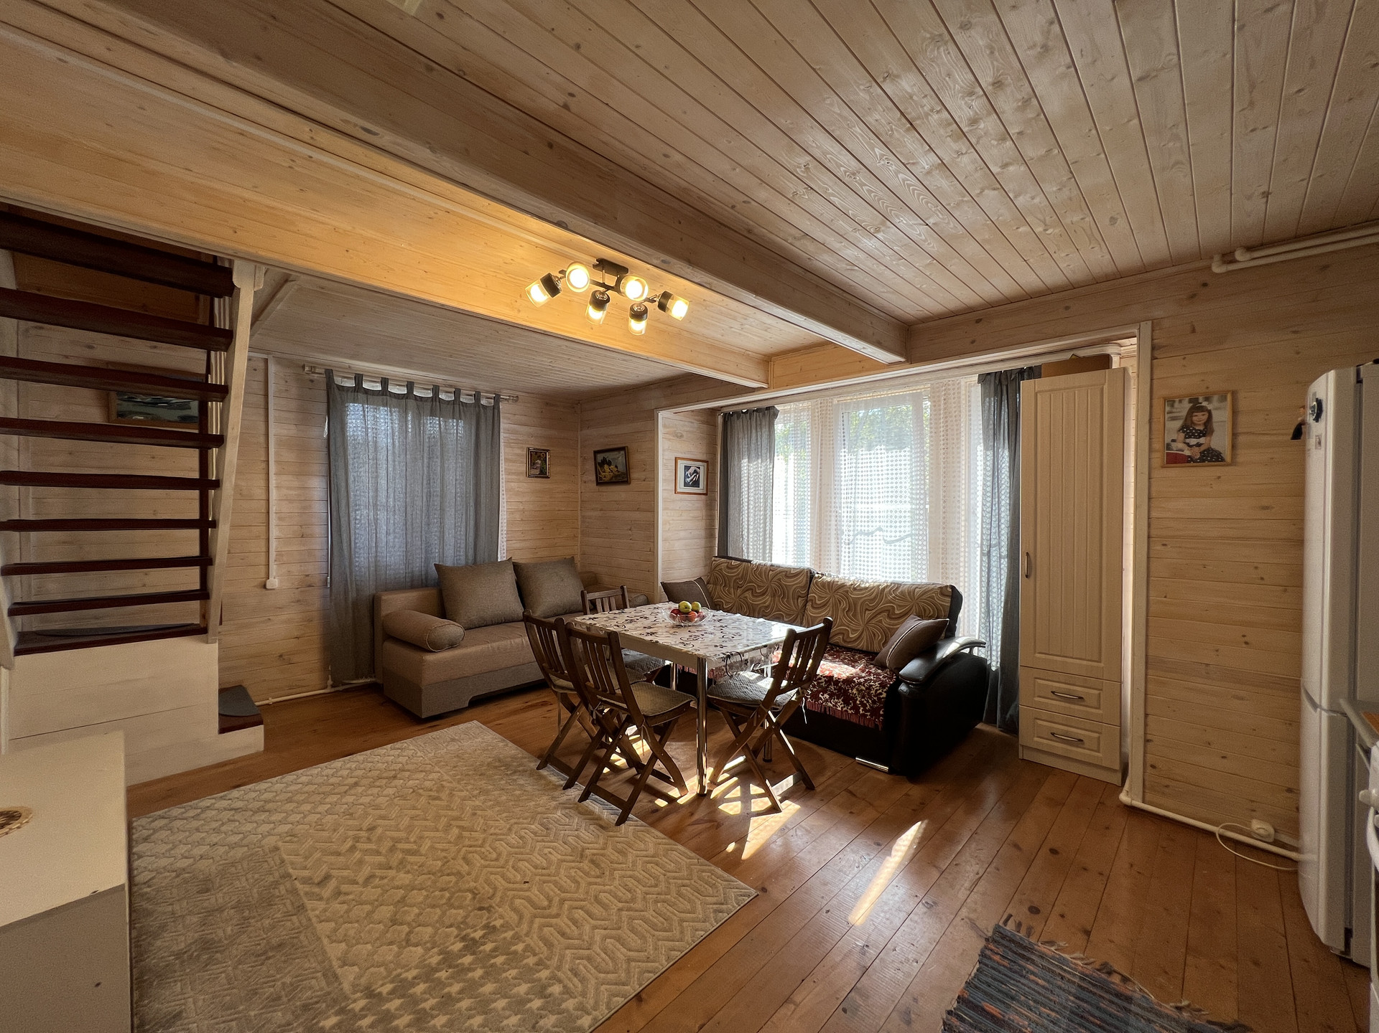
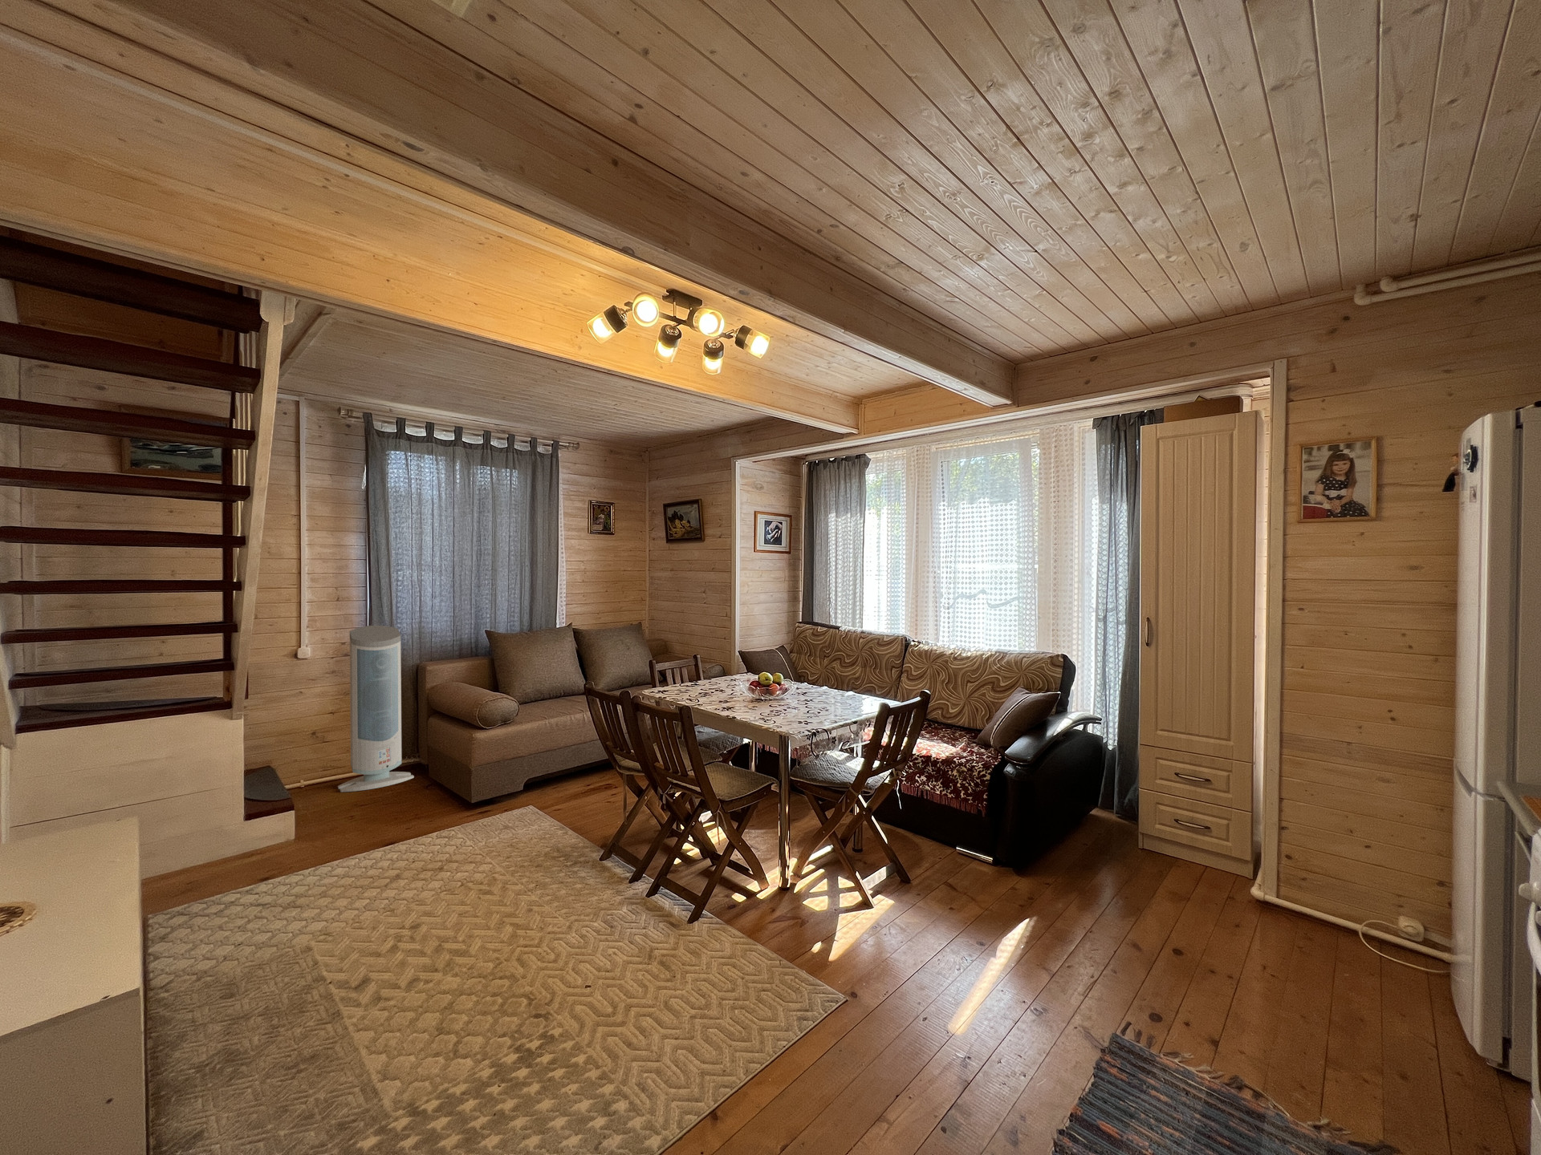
+ air purifier (376, 704)
